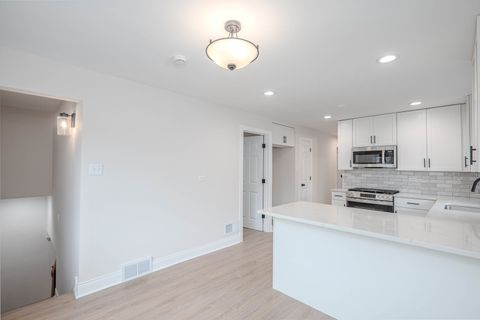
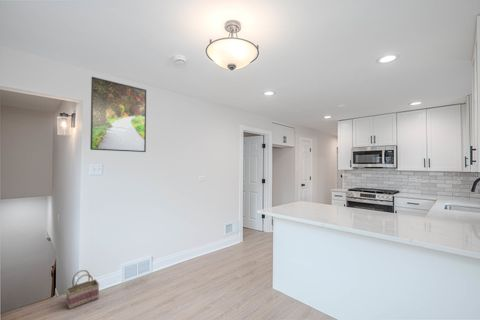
+ basket (83, 286)
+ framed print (120, 117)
